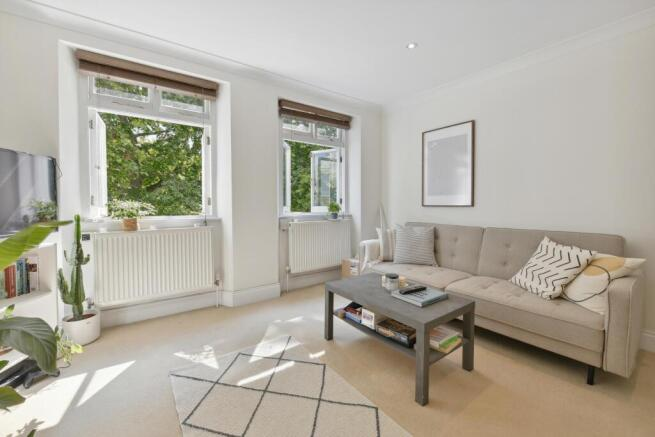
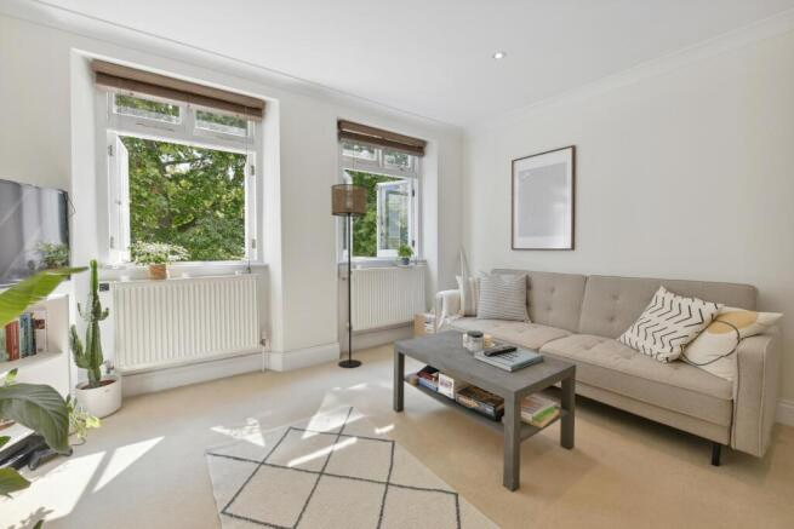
+ floor lamp (349, 276)
